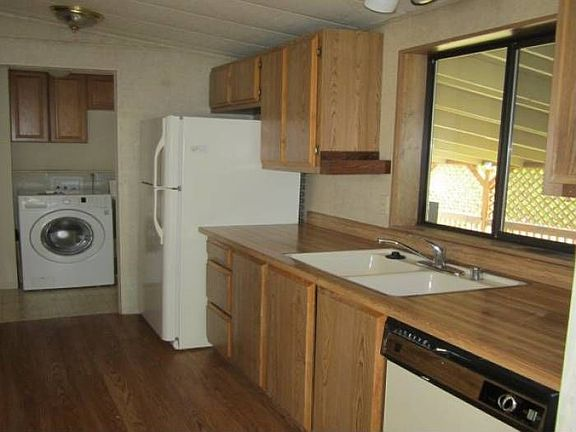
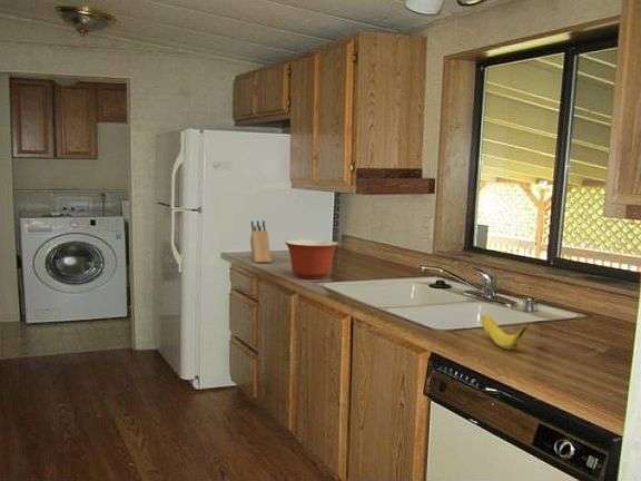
+ knife block (259, 240)
+ mixing bowl (310, 259)
+ banana (502, 331)
